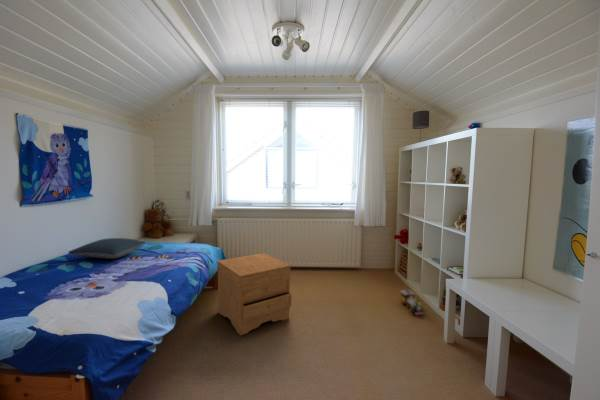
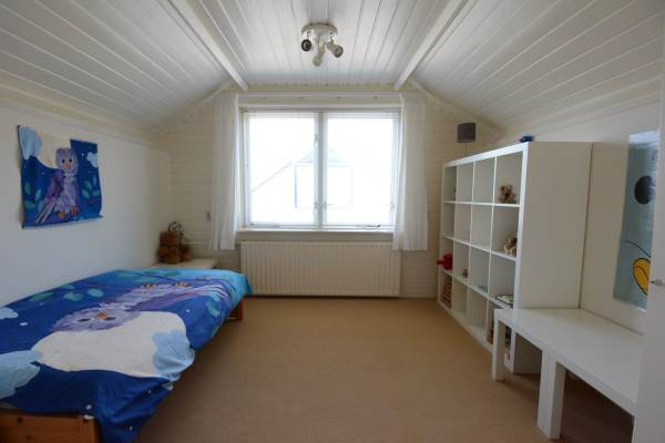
- pillow (110, 247)
- nightstand (254, 290)
- toy train (412, 302)
